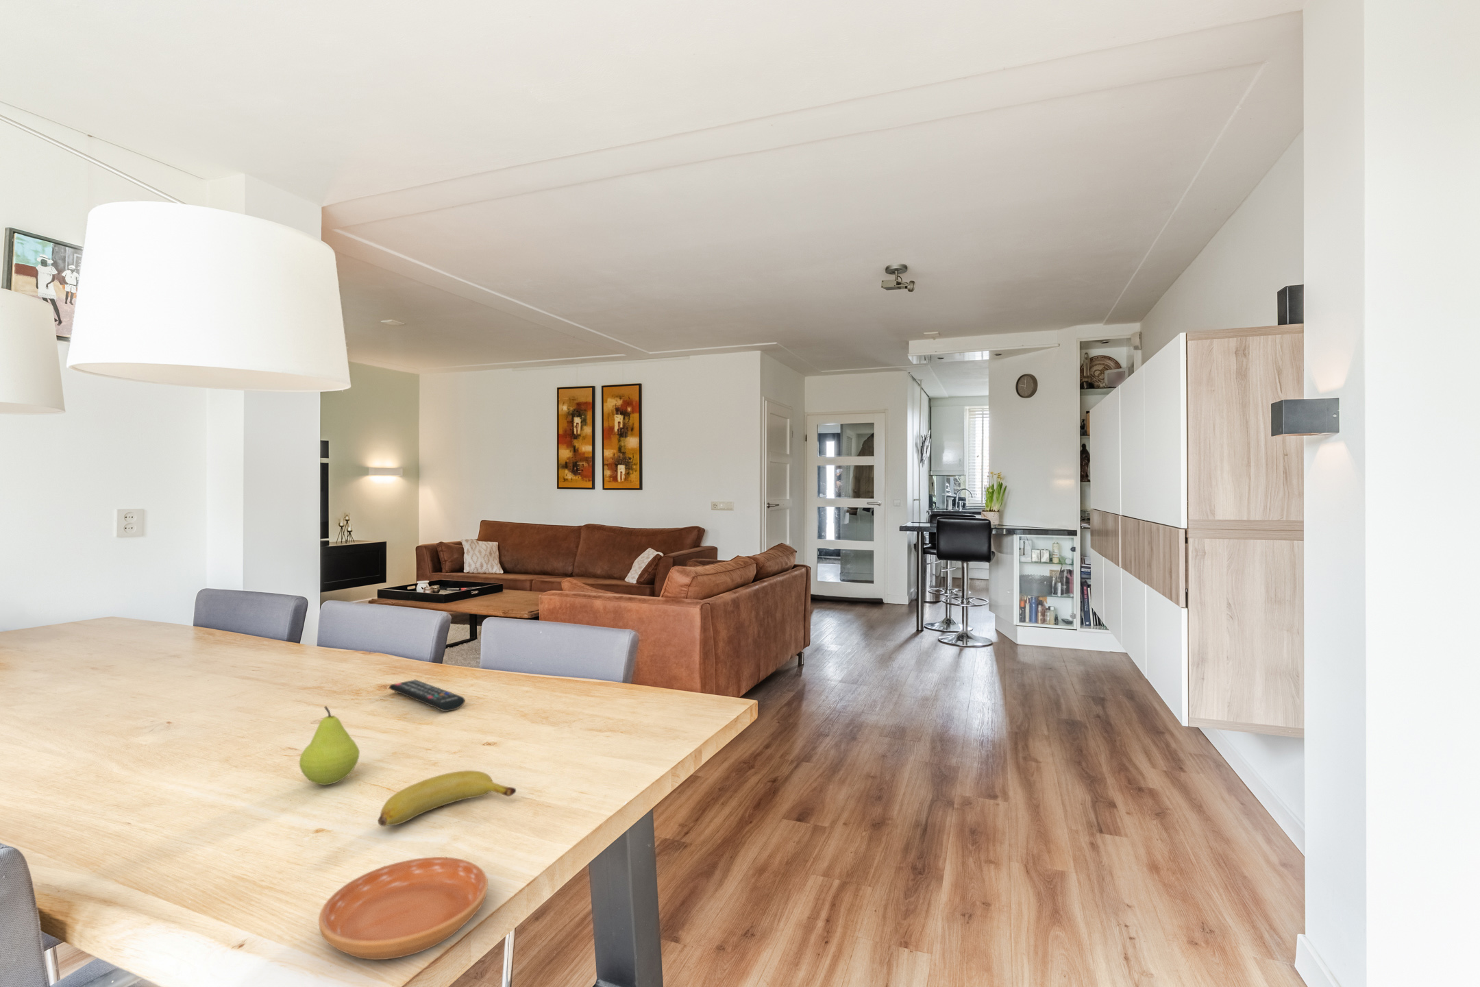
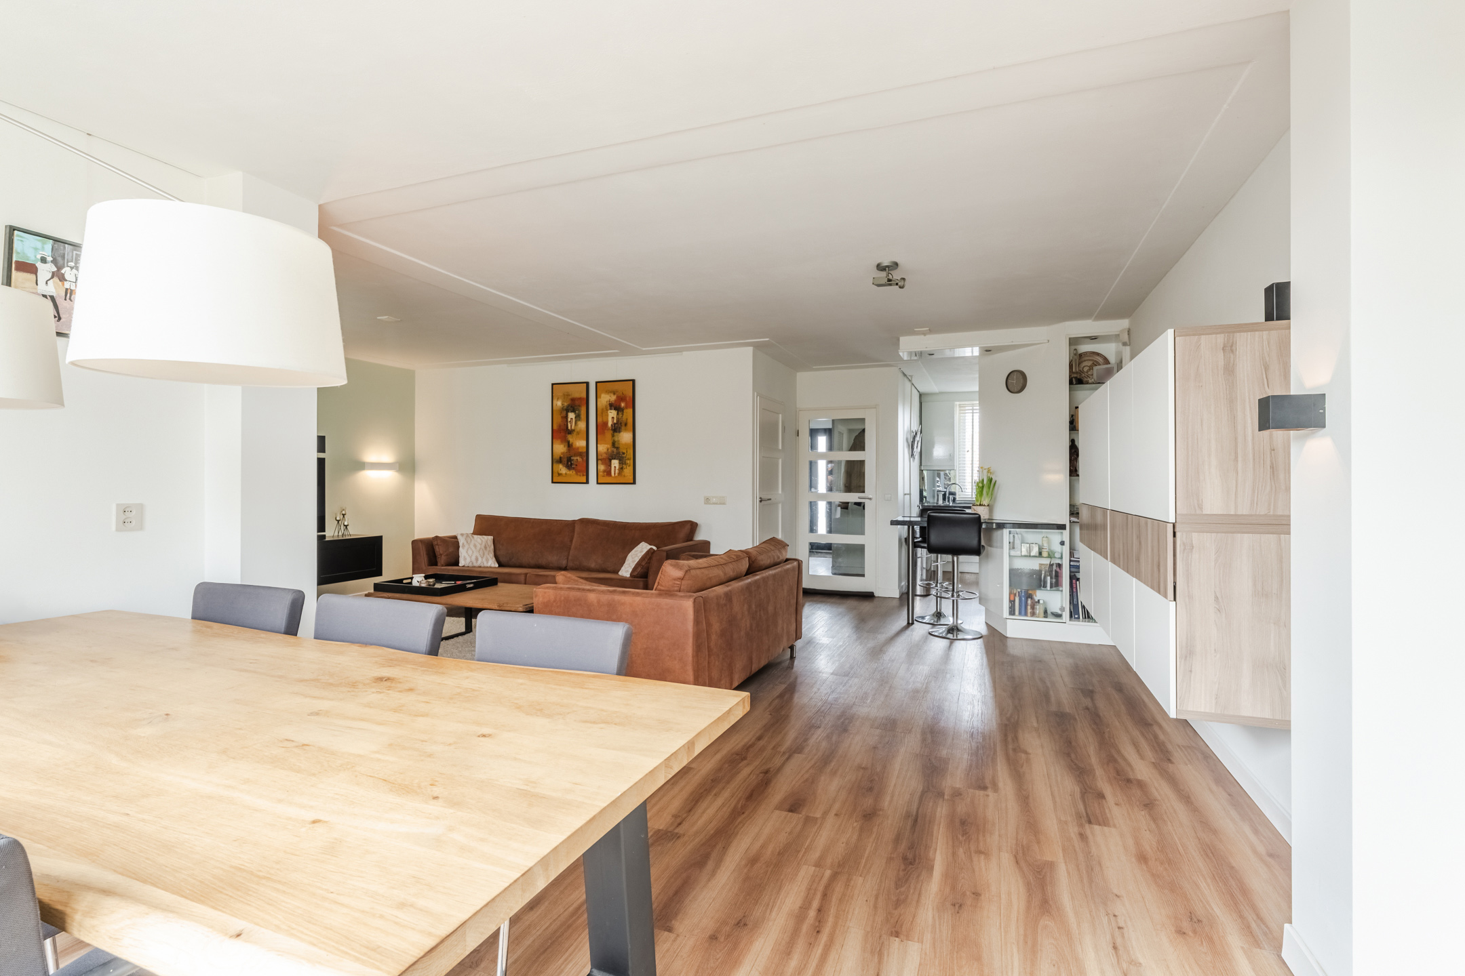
- fruit (329, 744)
- banana (442, 800)
- remote control (425, 694)
- saucer (407, 908)
